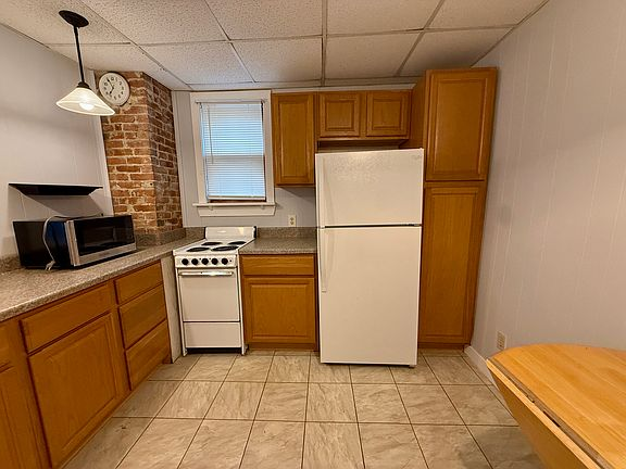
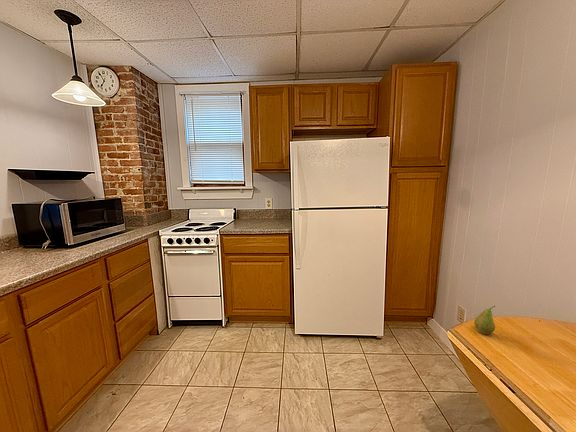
+ fruit (485, 318)
